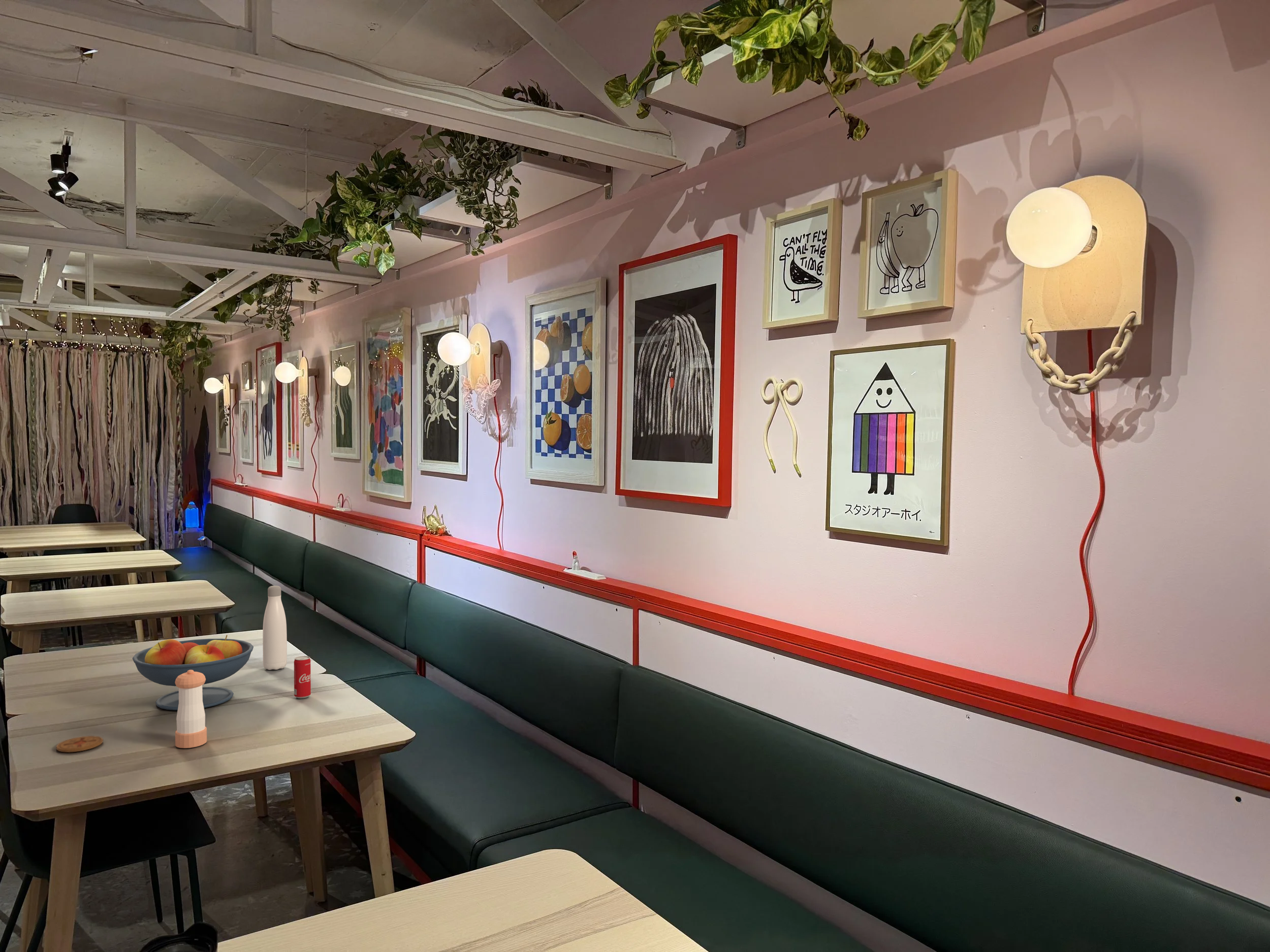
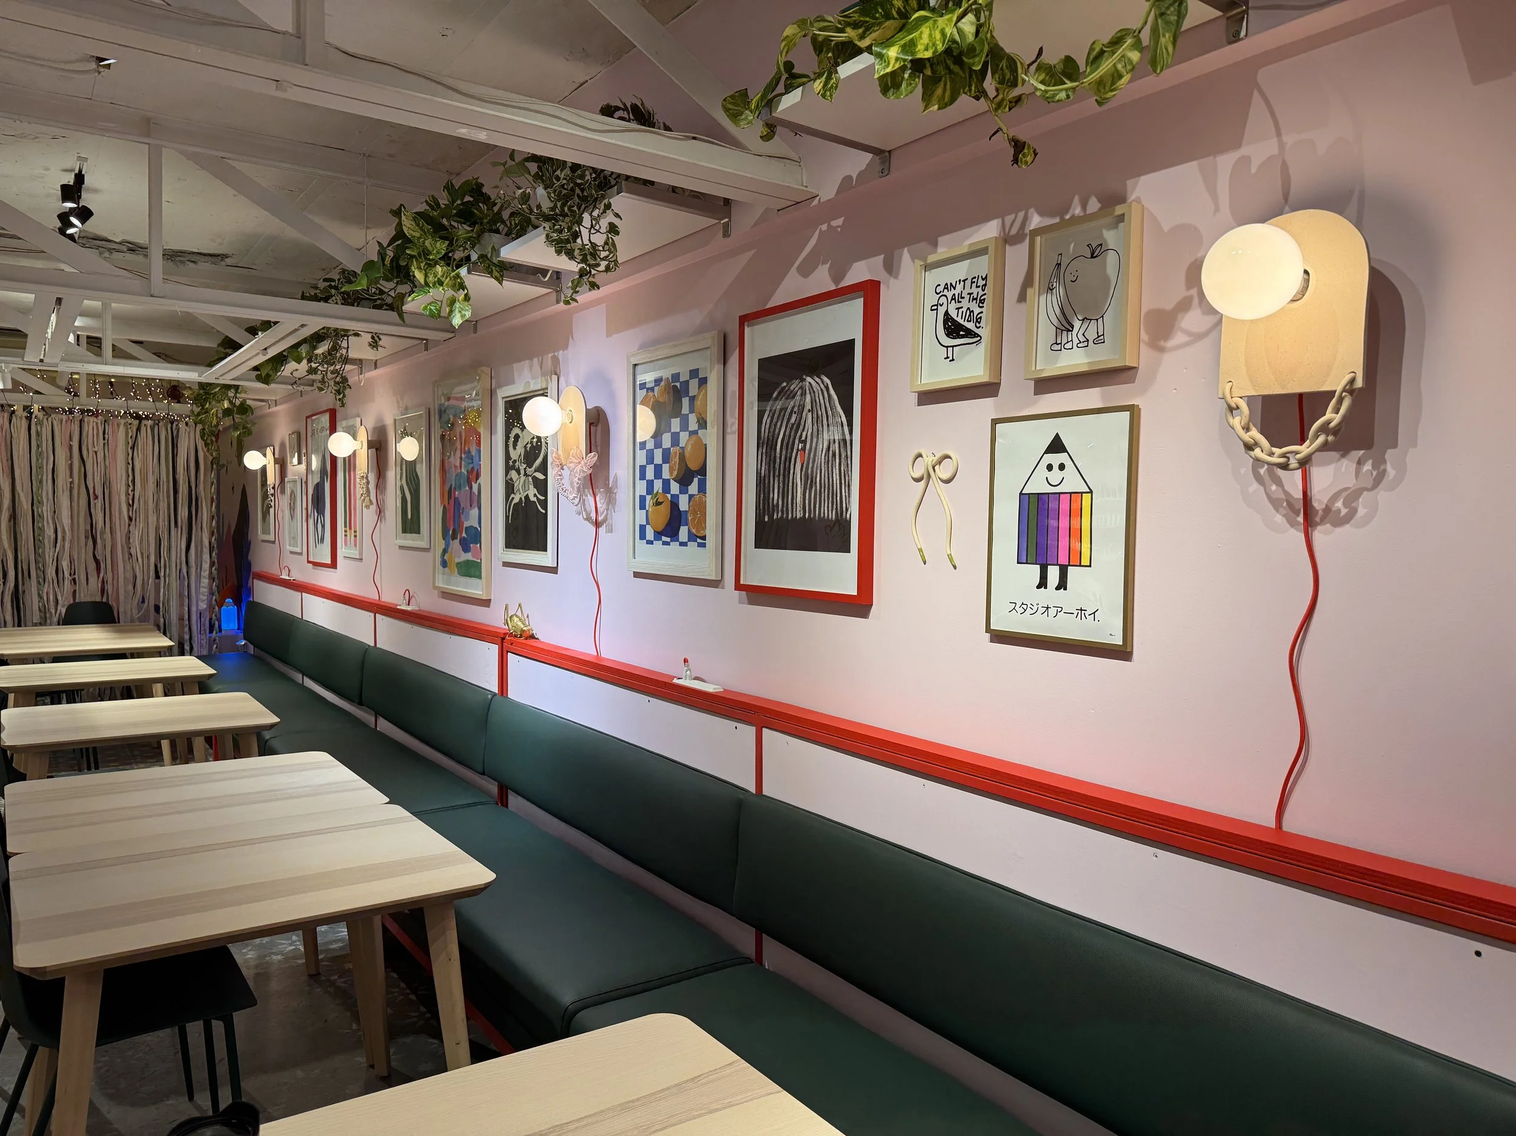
- water bottle (274, 627)
- fruit bowl (195, 667)
- pepper shaker (190, 706)
- beverage can (302, 677)
- coaster (80, 744)
